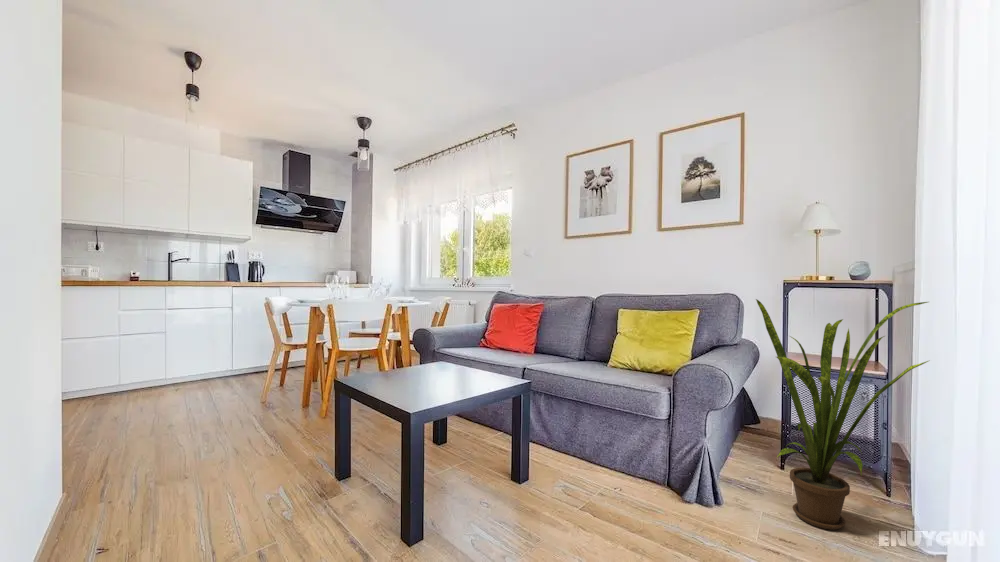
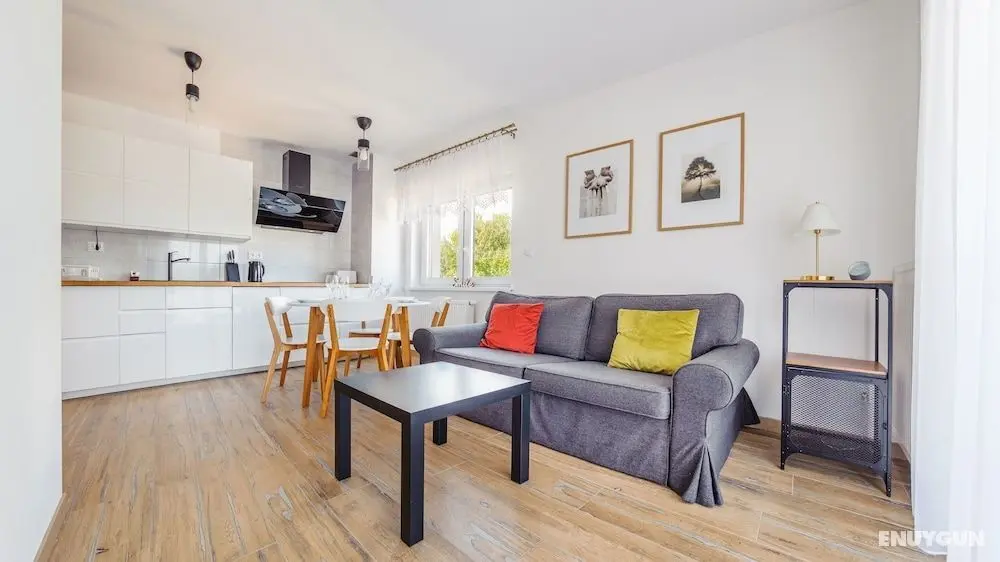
- house plant (833, 409)
